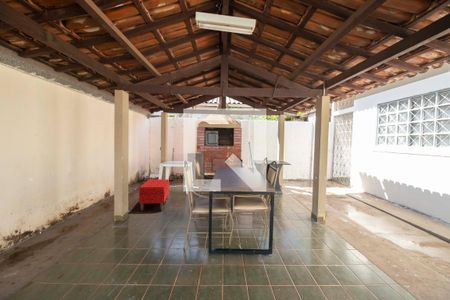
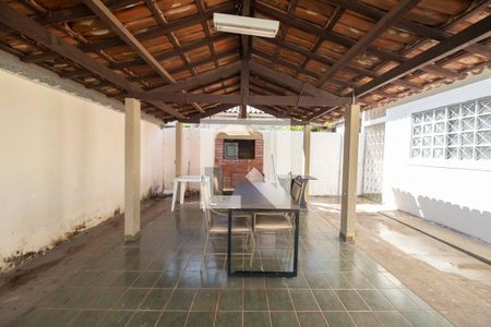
- bench (155, 193)
